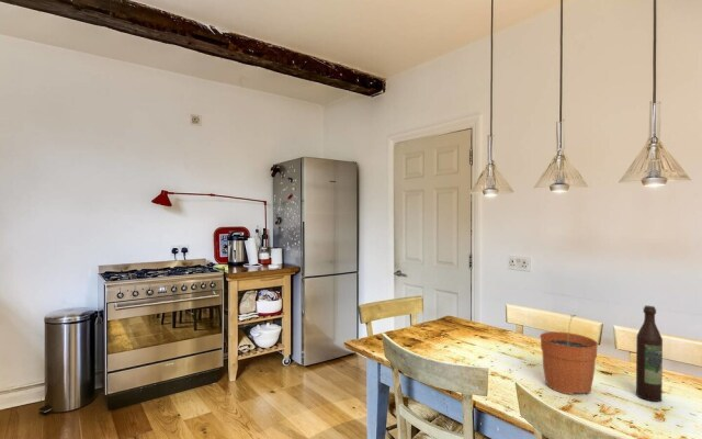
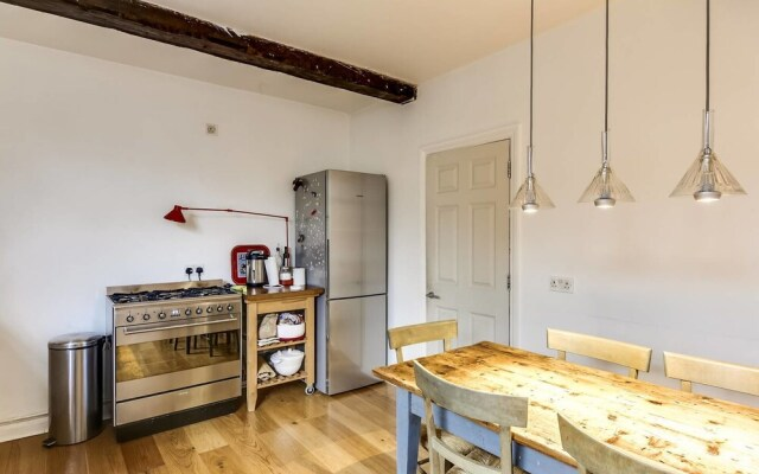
- plant pot (567, 350)
- wine bottle (648, 351)
